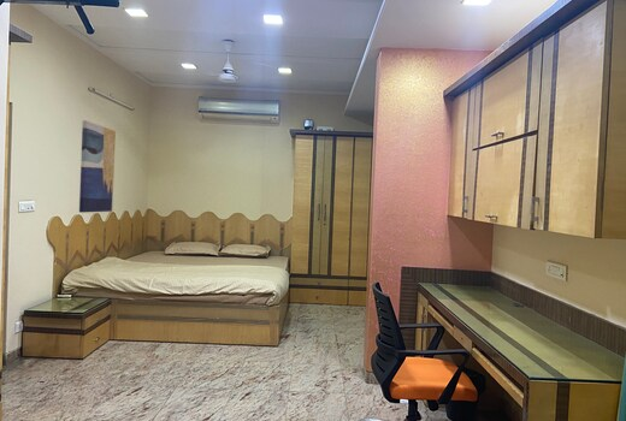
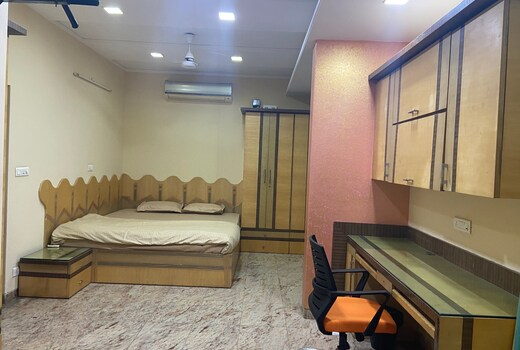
- wall art (98, 168)
